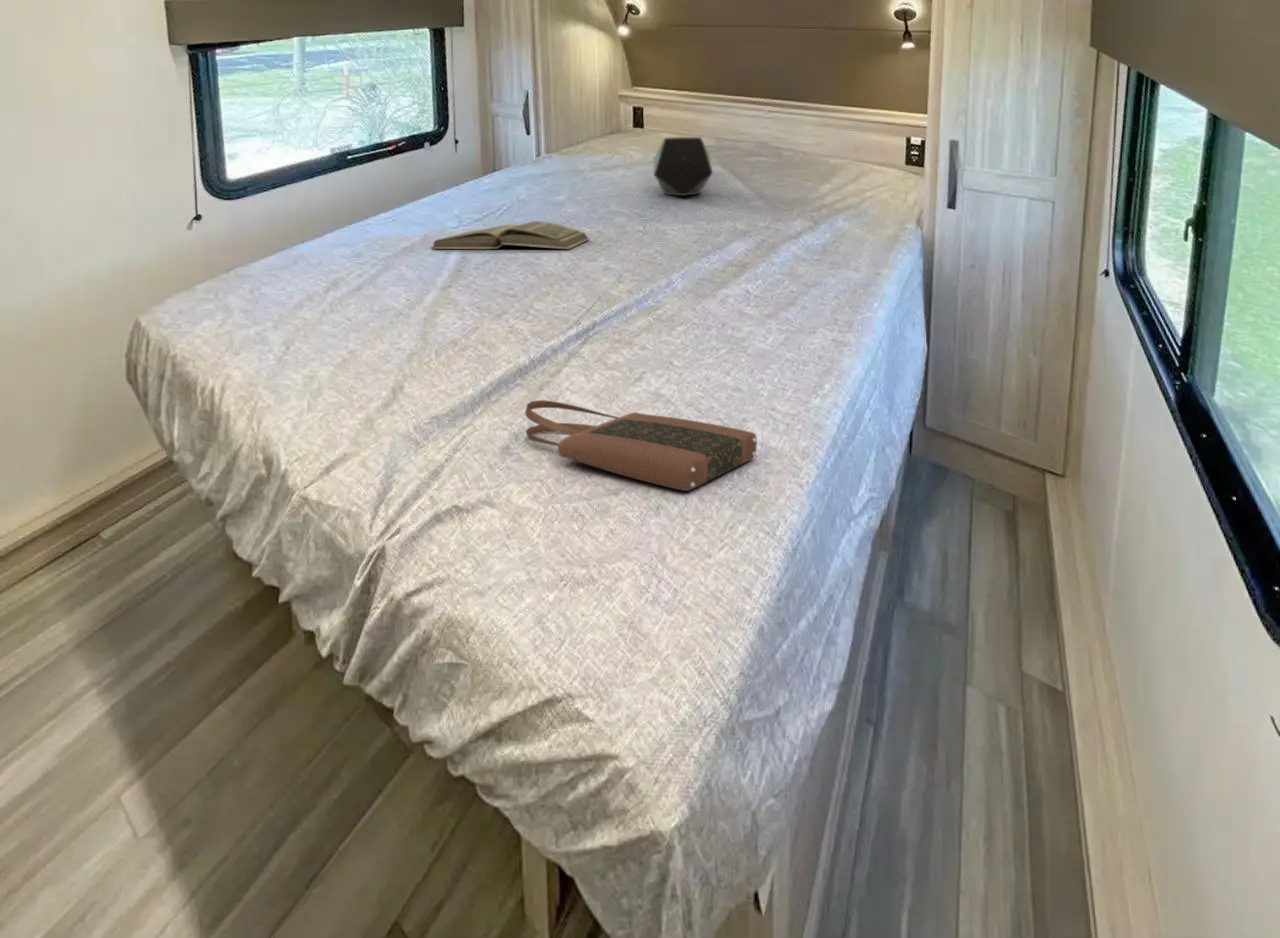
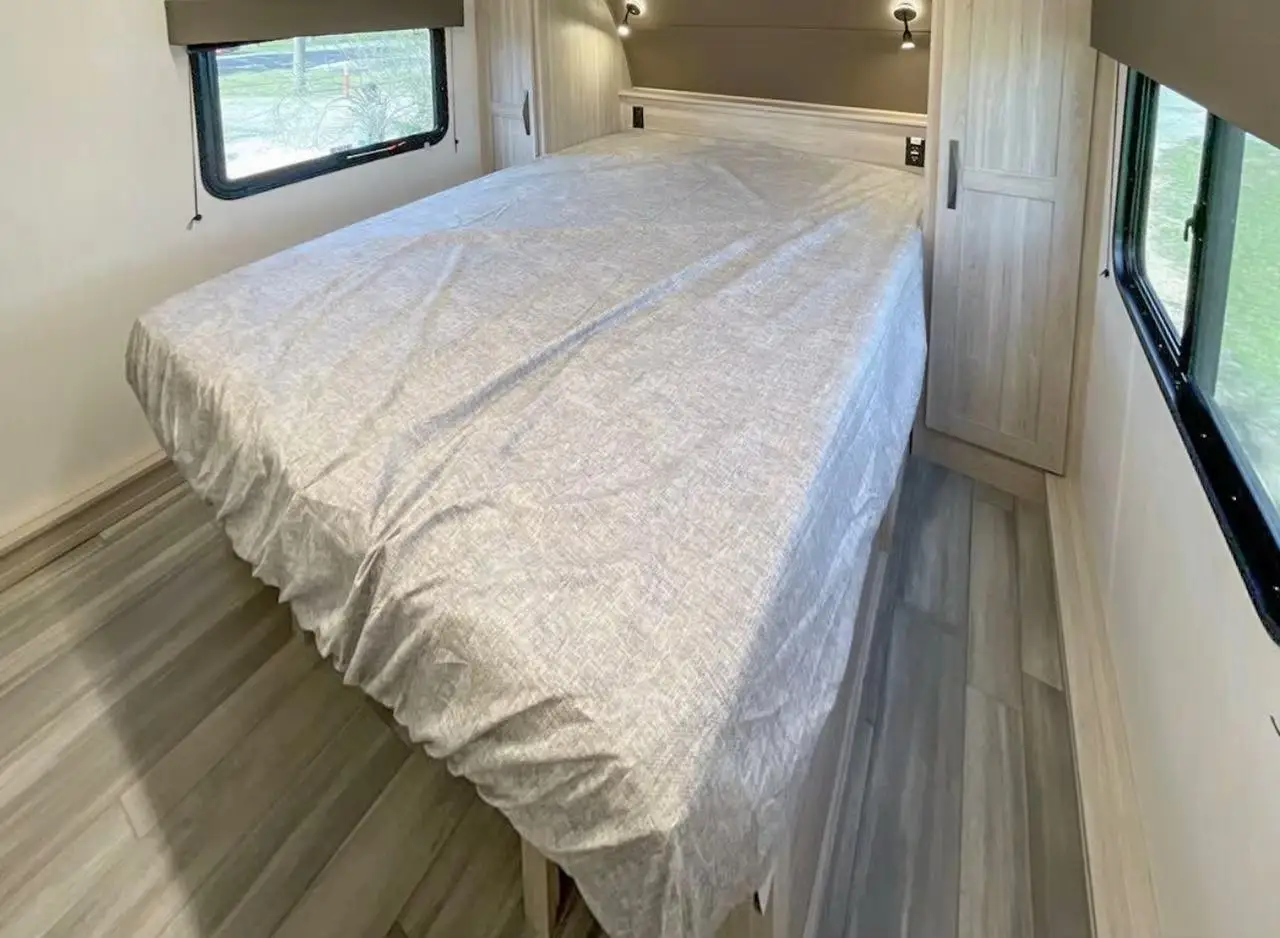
- book (512, 234)
- tote bag (622, 436)
- decorative tray (682, 166)
